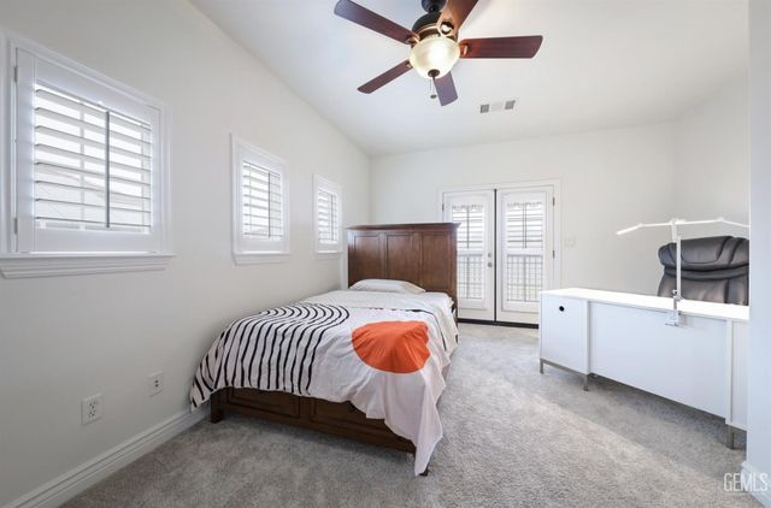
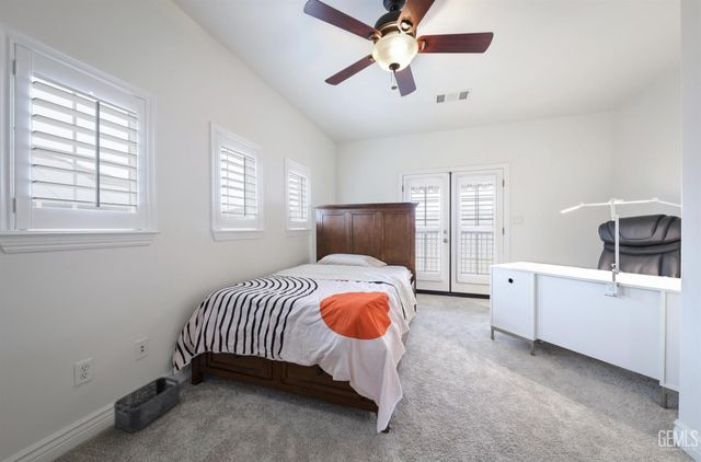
+ storage bin (149, 401)
